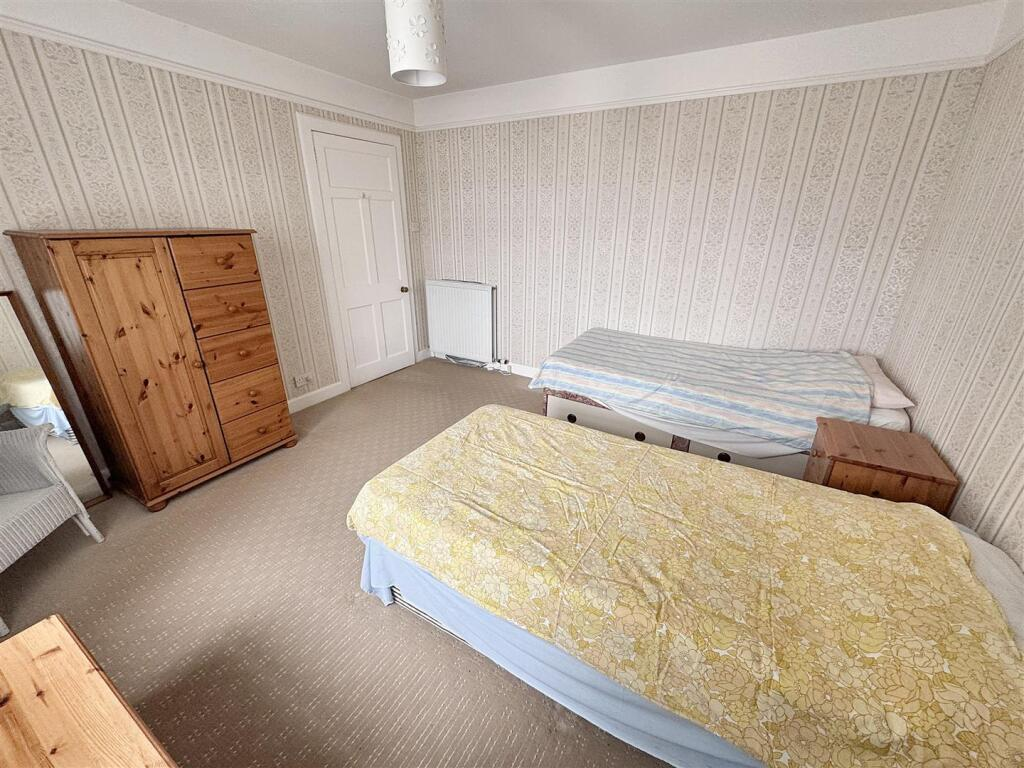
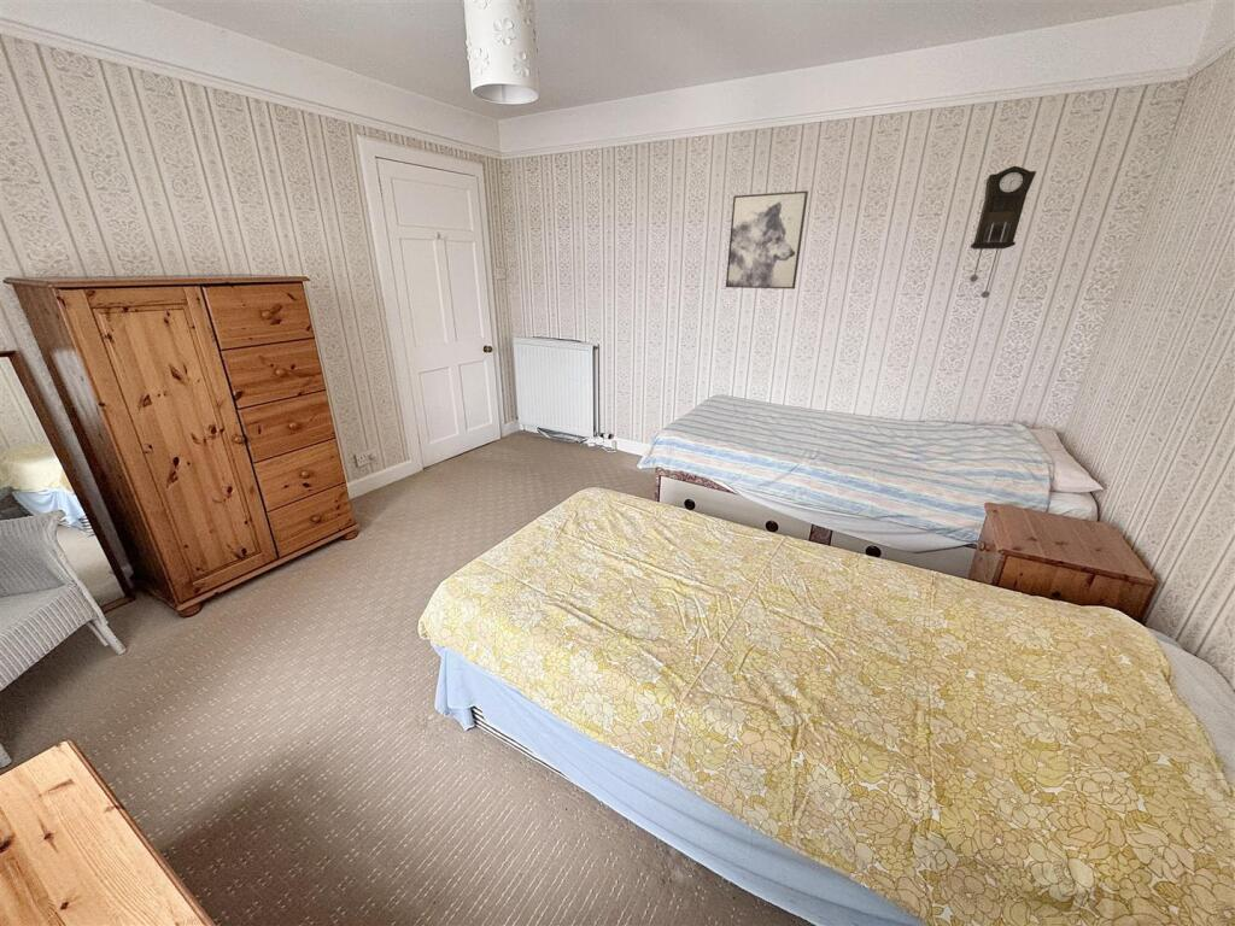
+ wall art (763, 242)
+ pendulum clock (994, 235)
